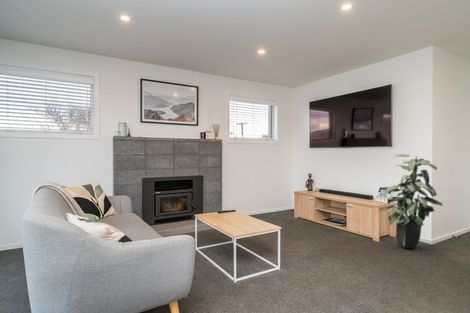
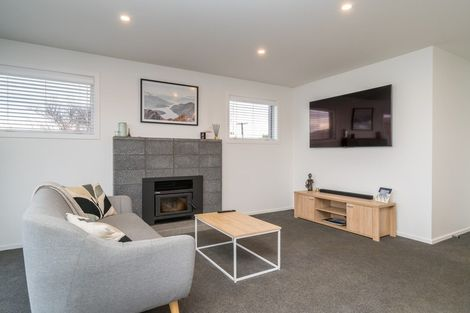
- indoor plant (408, 200)
